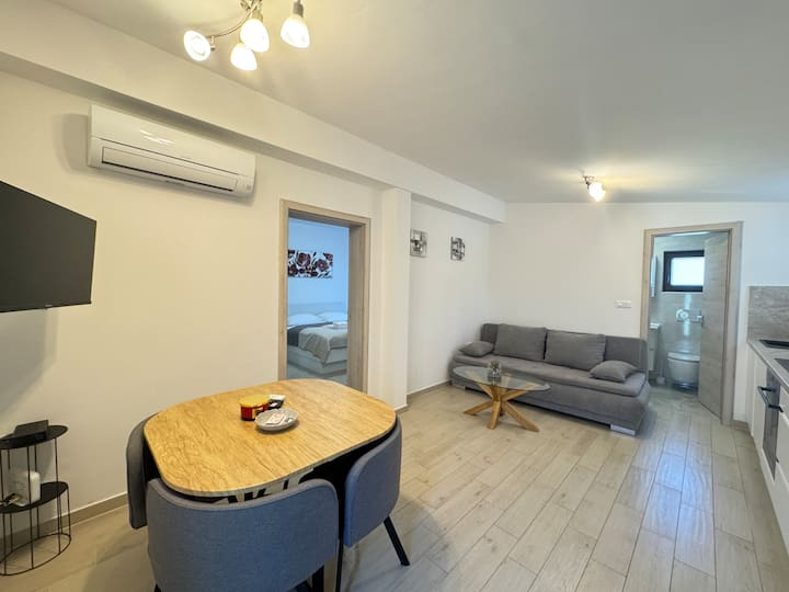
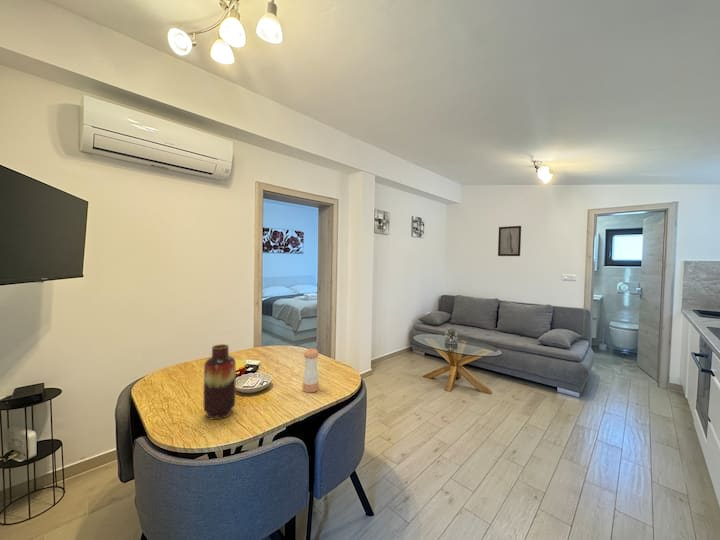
+ pepper shaker (310, 368)
+ vase (219, 380)
+ wall art (509, 241)
